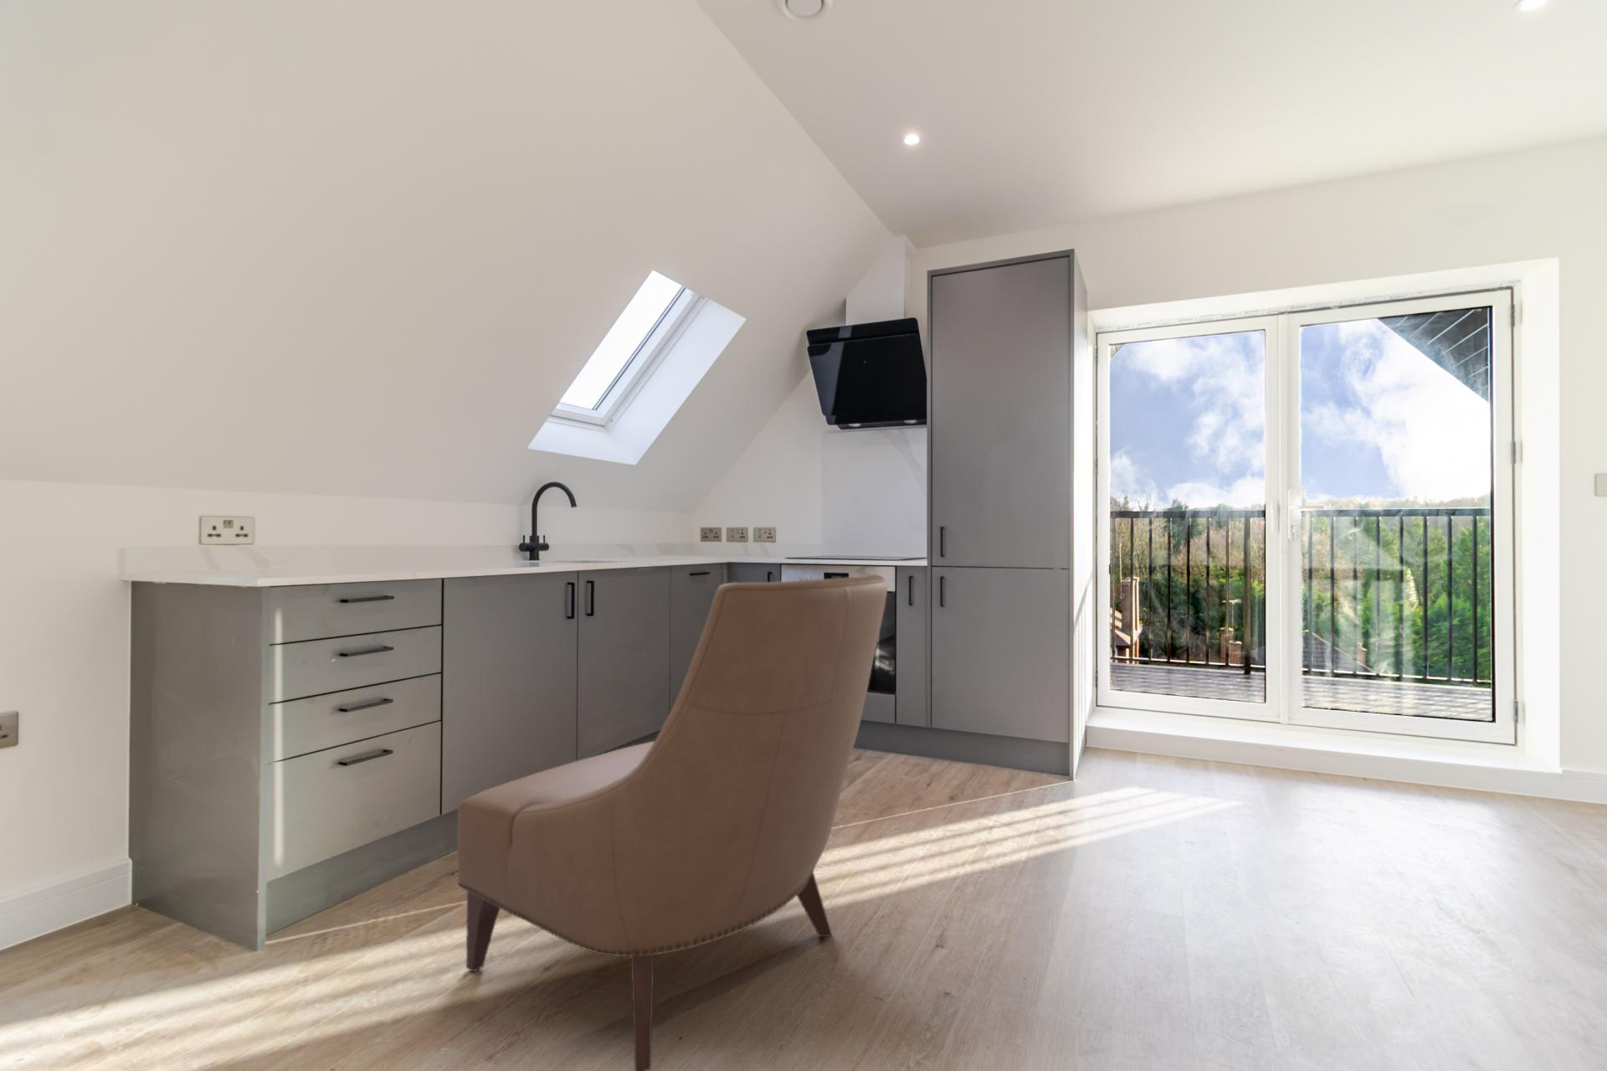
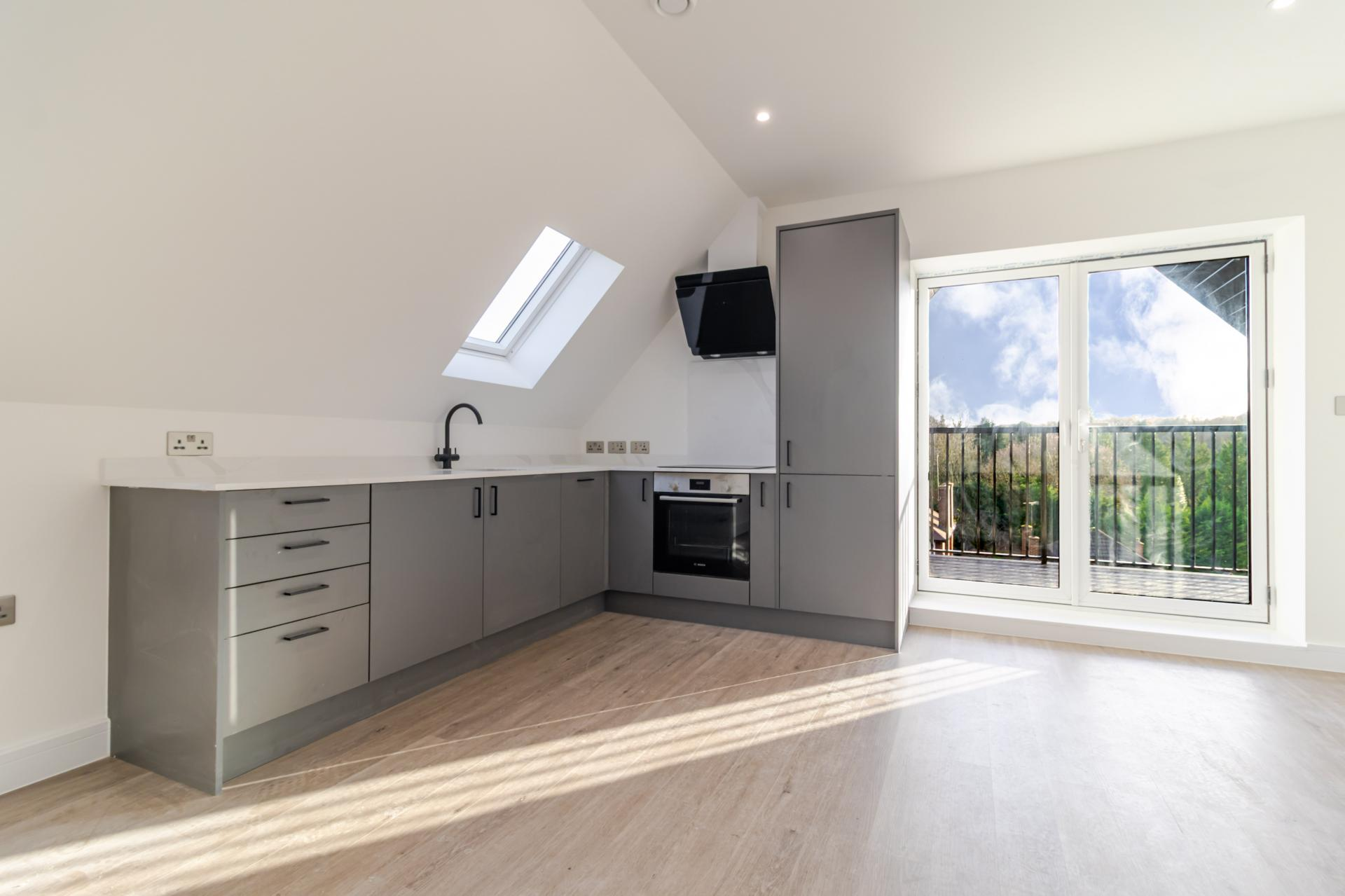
- chair (691, 767)
